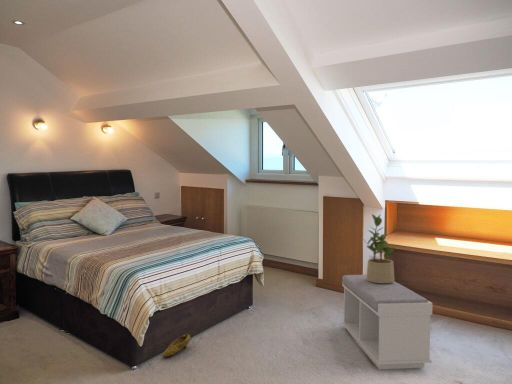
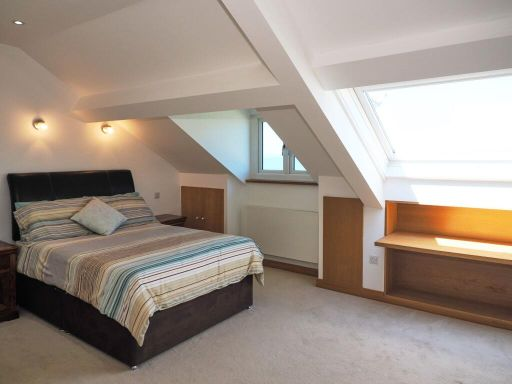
- potted plant (381, 248)
- bench (380, 316)
- shoe (176, 345)
